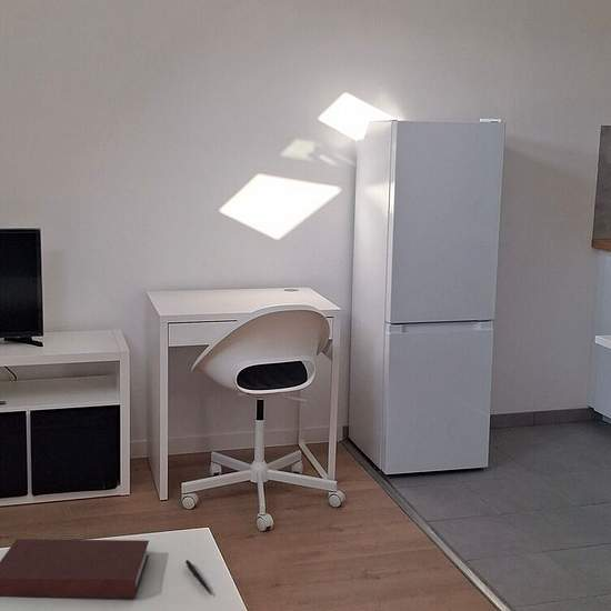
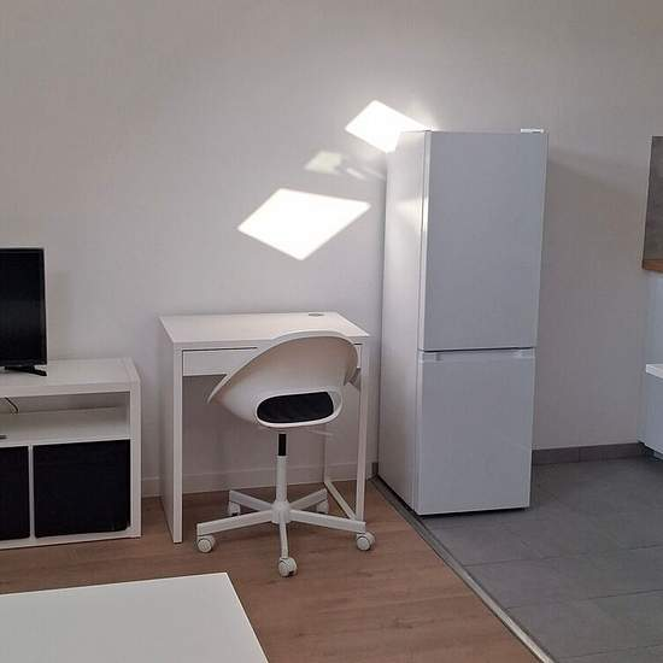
- pen (198, 577)
- notebook (72, 567)
